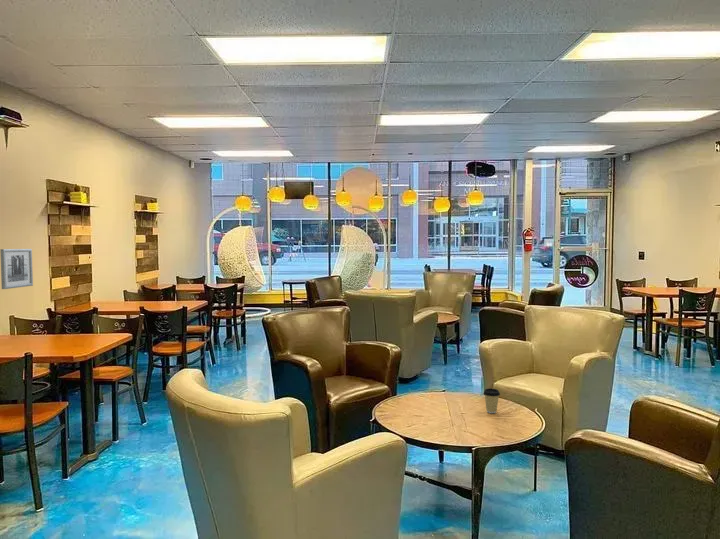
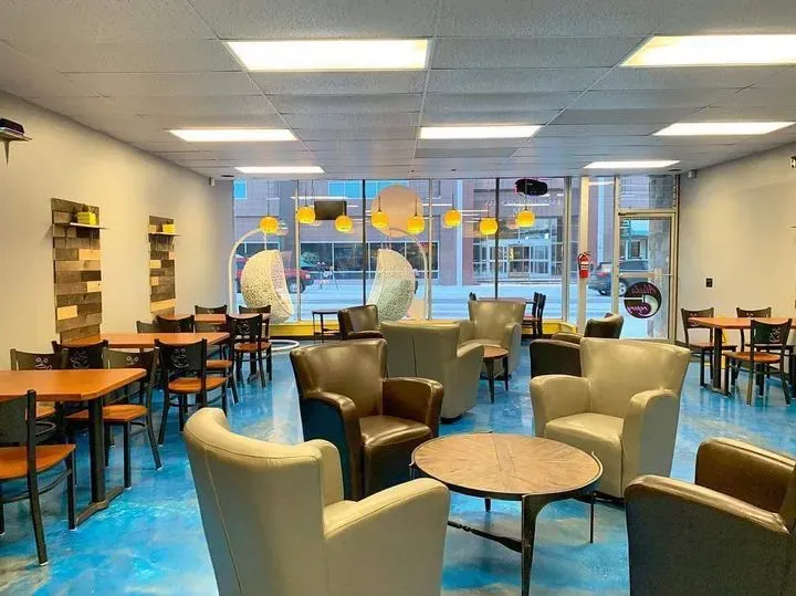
- coffee cup (491, 401)
- wall art (17, 268)
